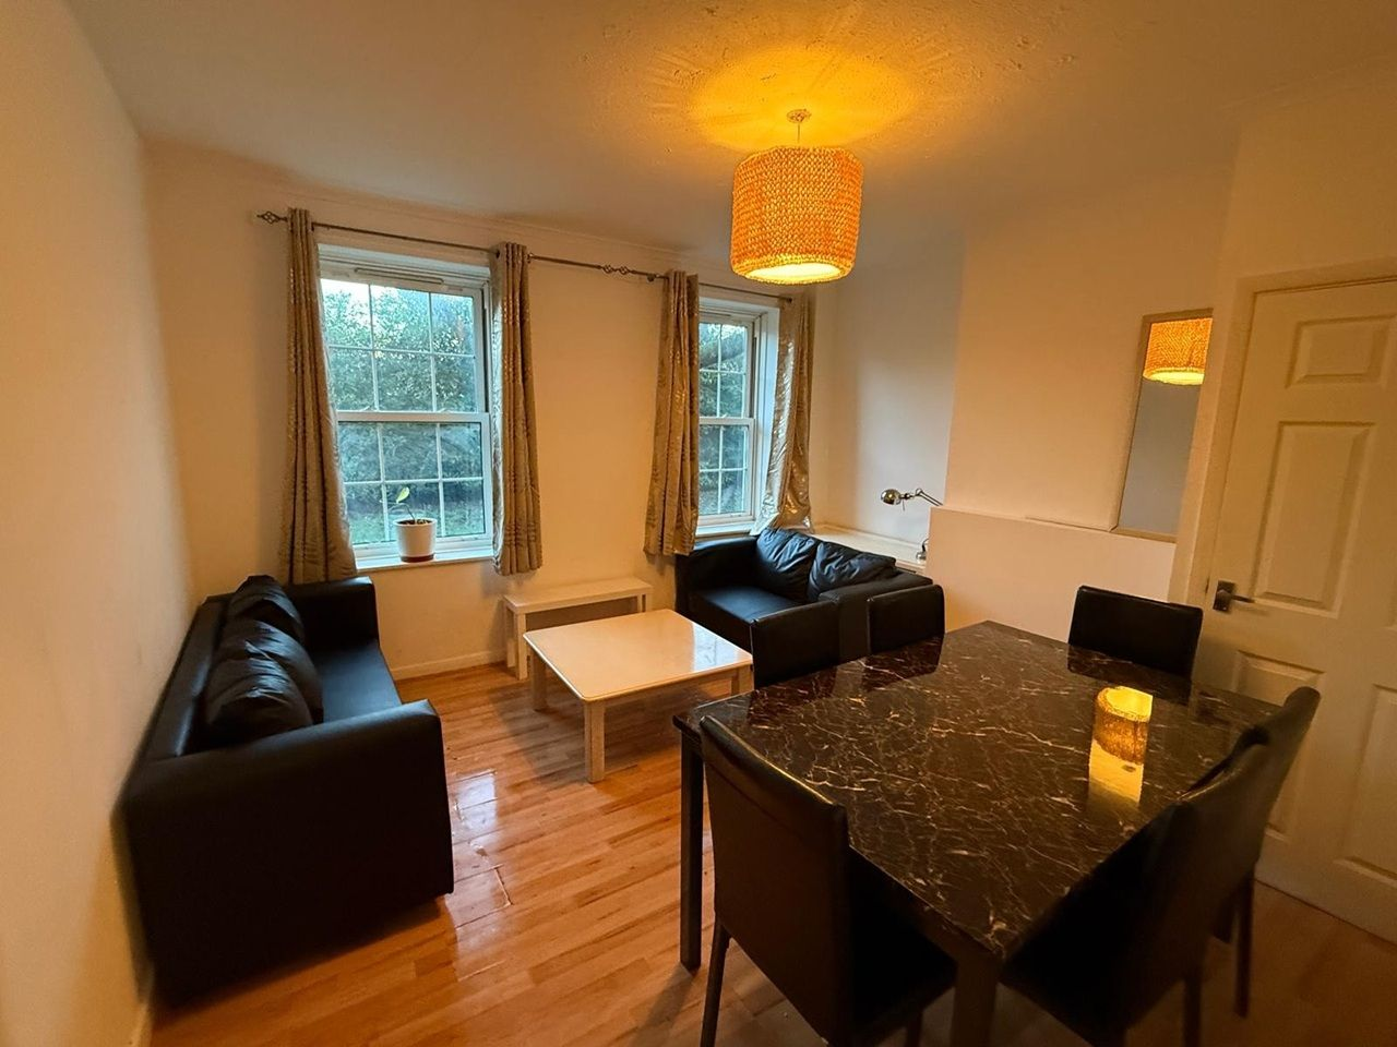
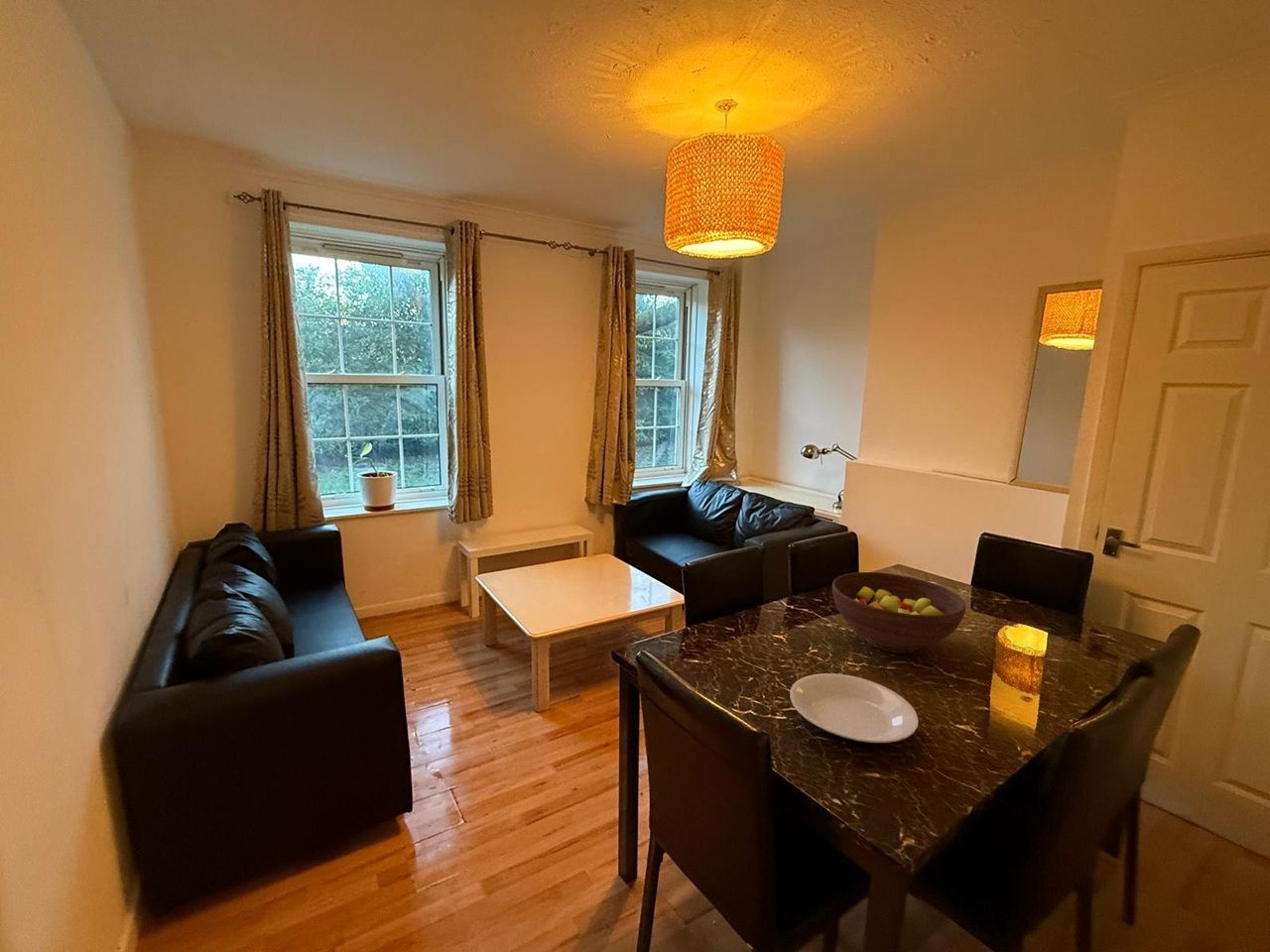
+ plate (850, 712)
+ fruit bowl (893, 618)
